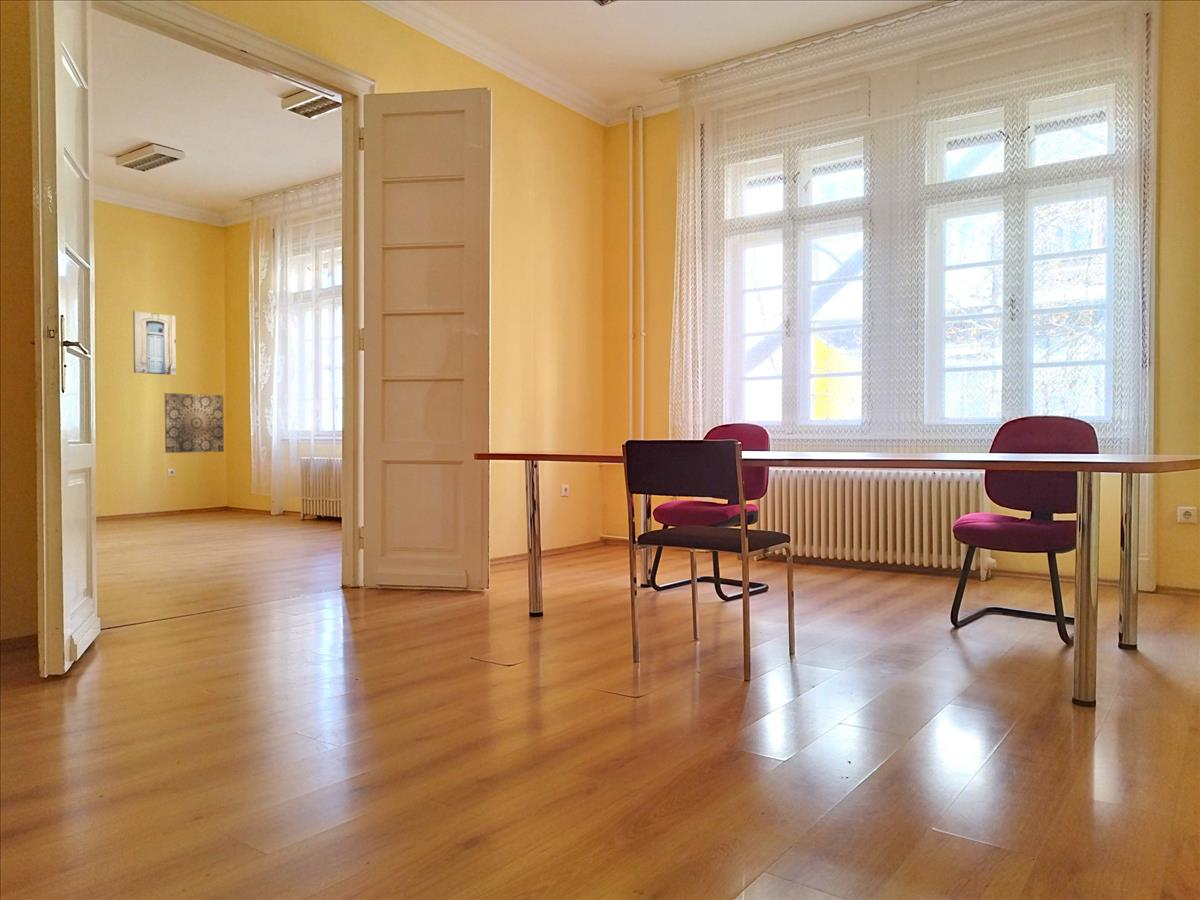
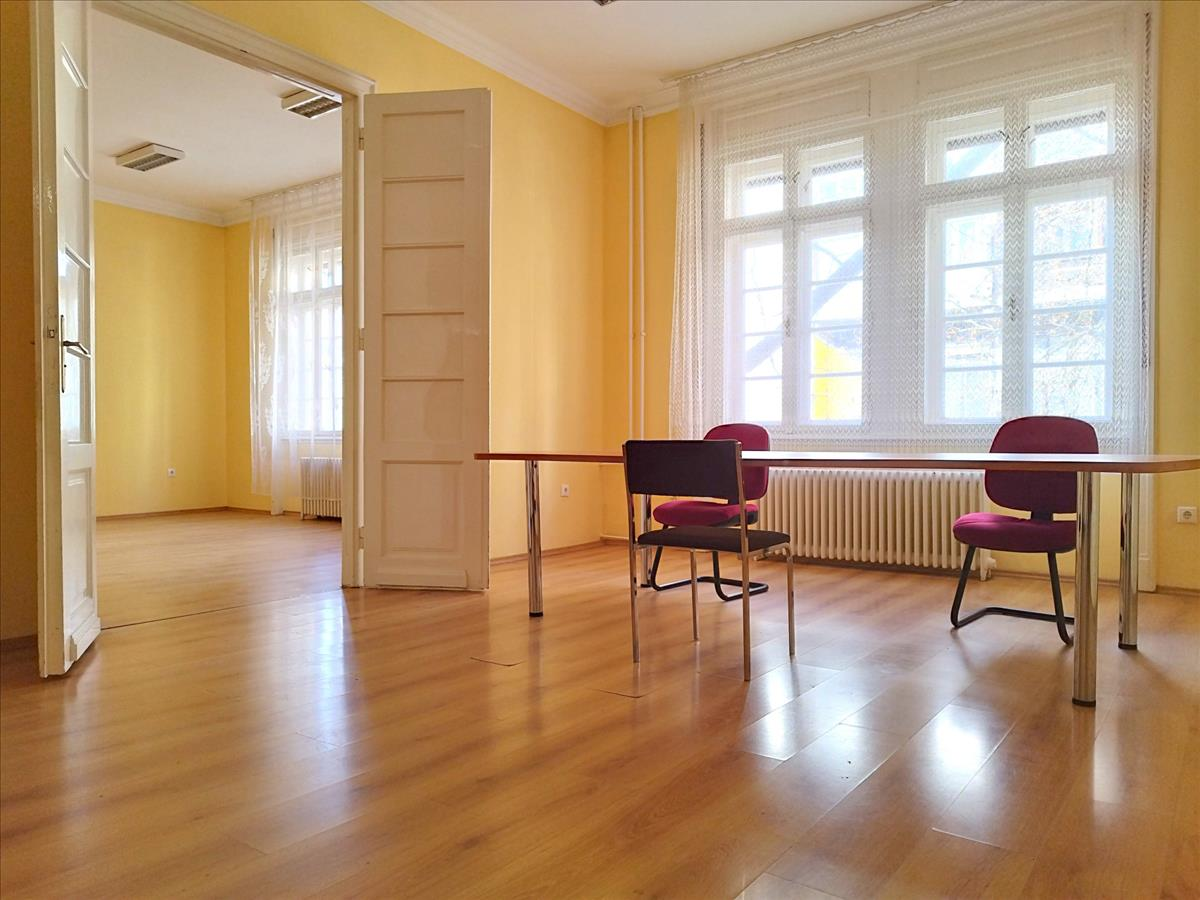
- wall art (154, 343)
- wall art (194, 423)
